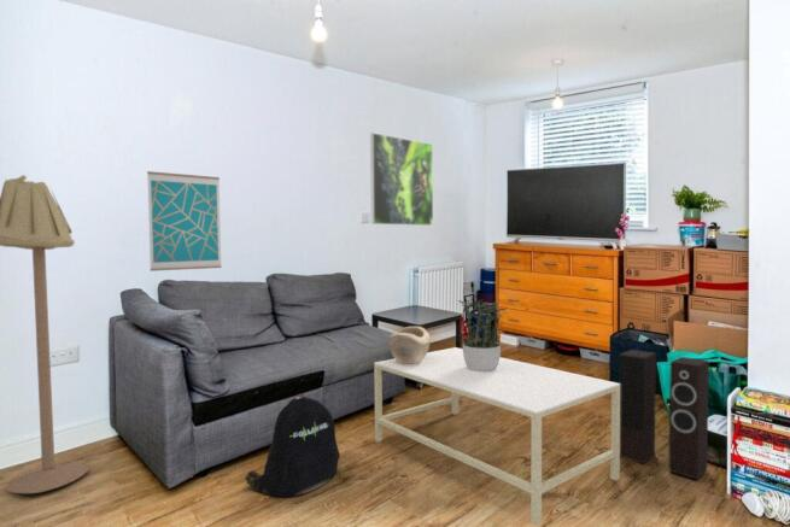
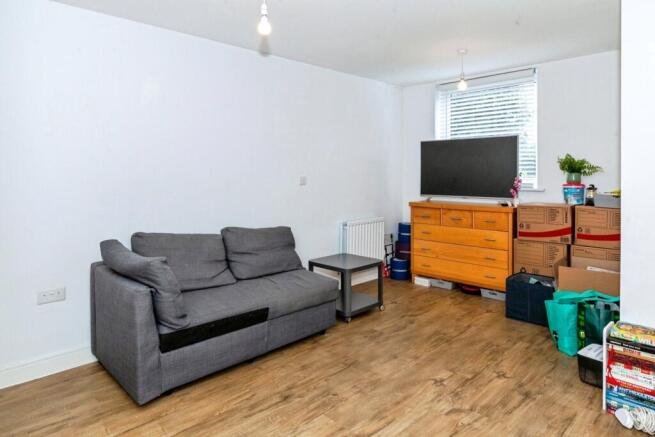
- wall art (186, 222)
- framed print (403, 181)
- speaker (654, 410)
- floor lamp (39, 327)
- decorative bowl (409, 345)
- potted plant (482, 332)
- coffee table (487, 403)
- backpack (297, 438)
